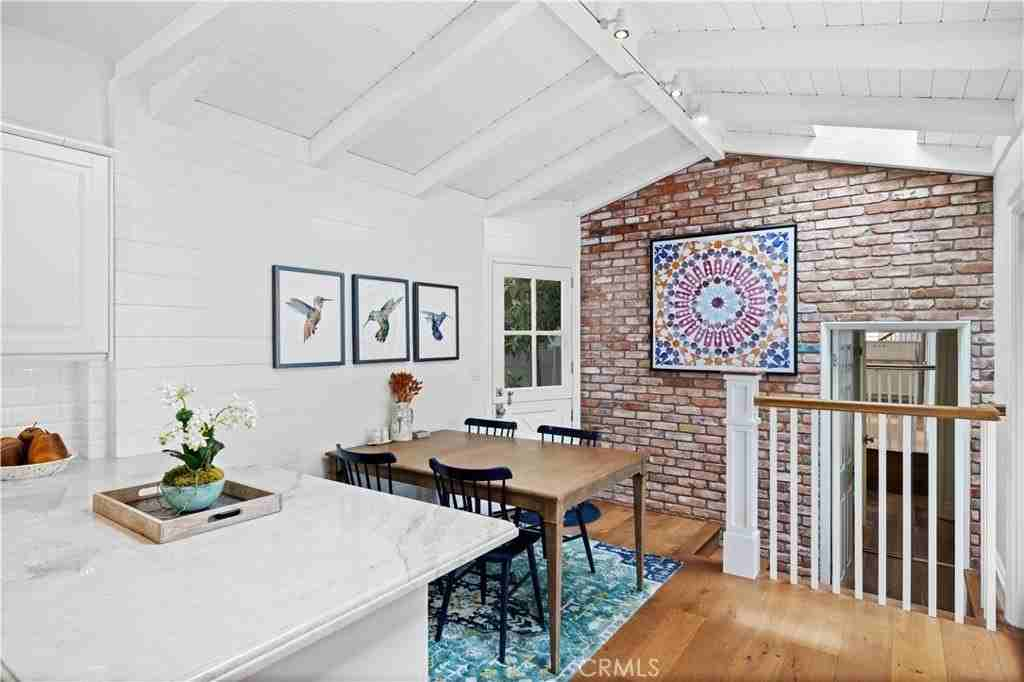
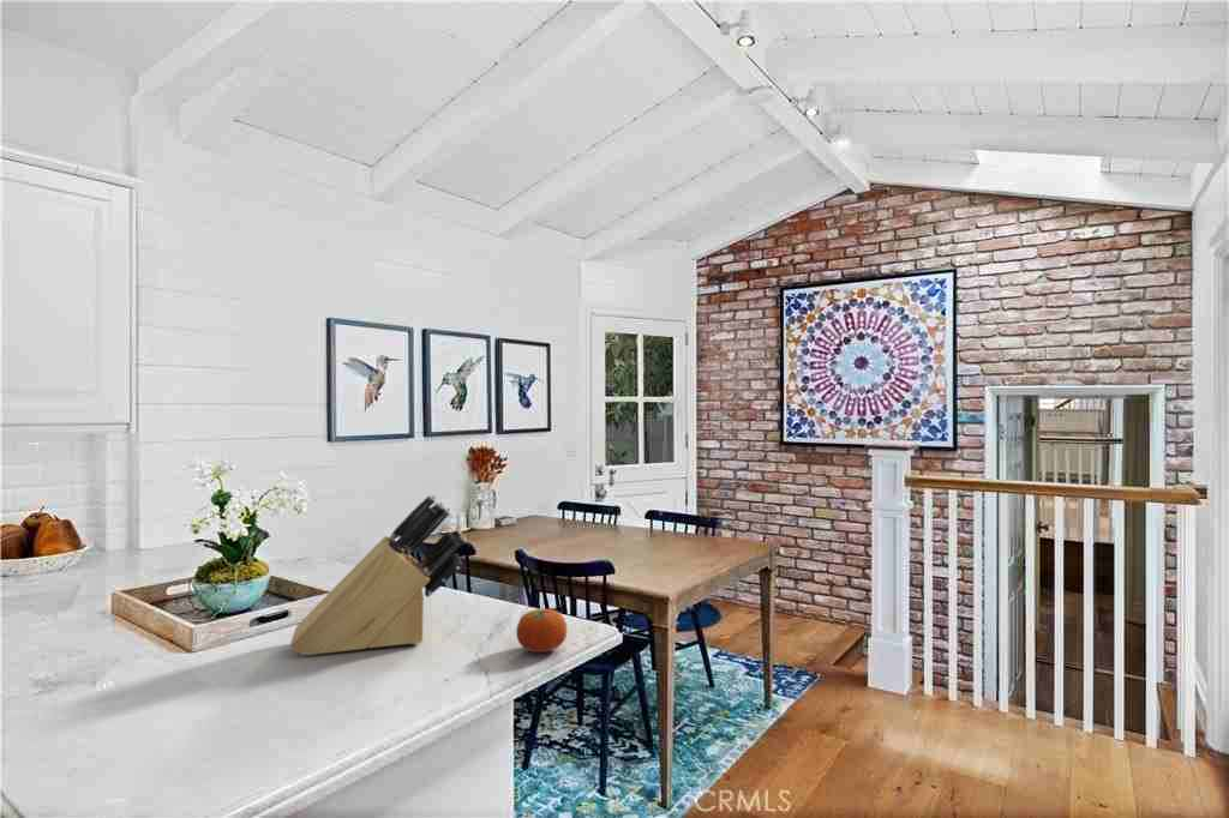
+ fruit (541, 630)
+ knife block (382, 570)
